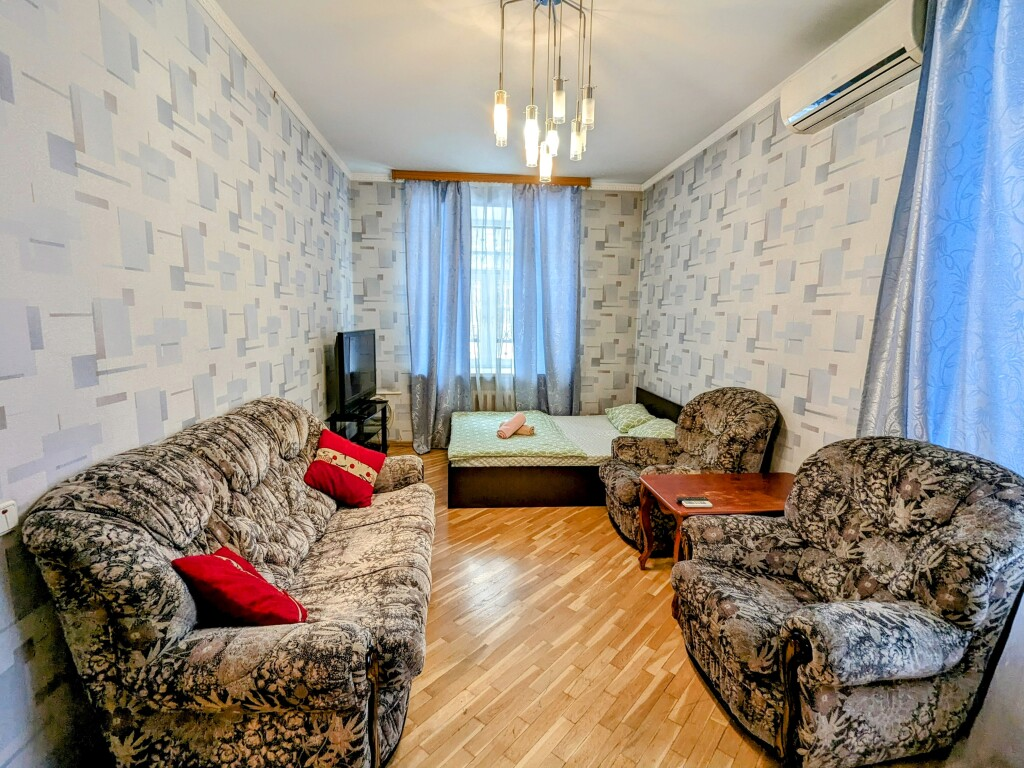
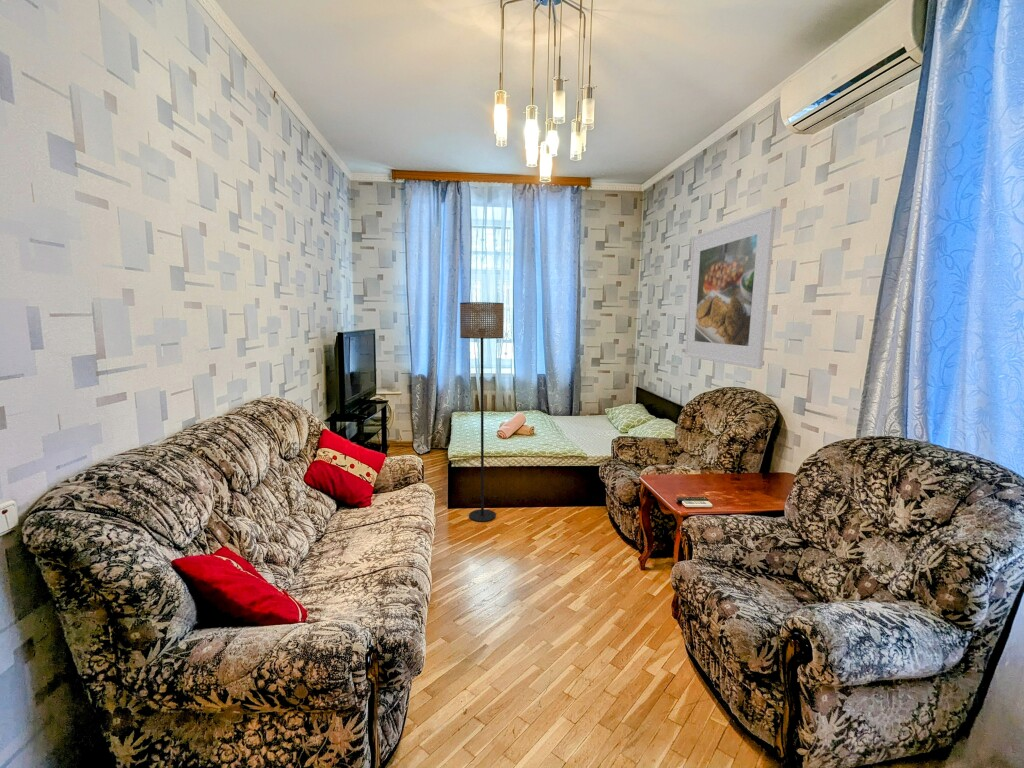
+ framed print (722, 294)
+ floor lamp (482, 413)
